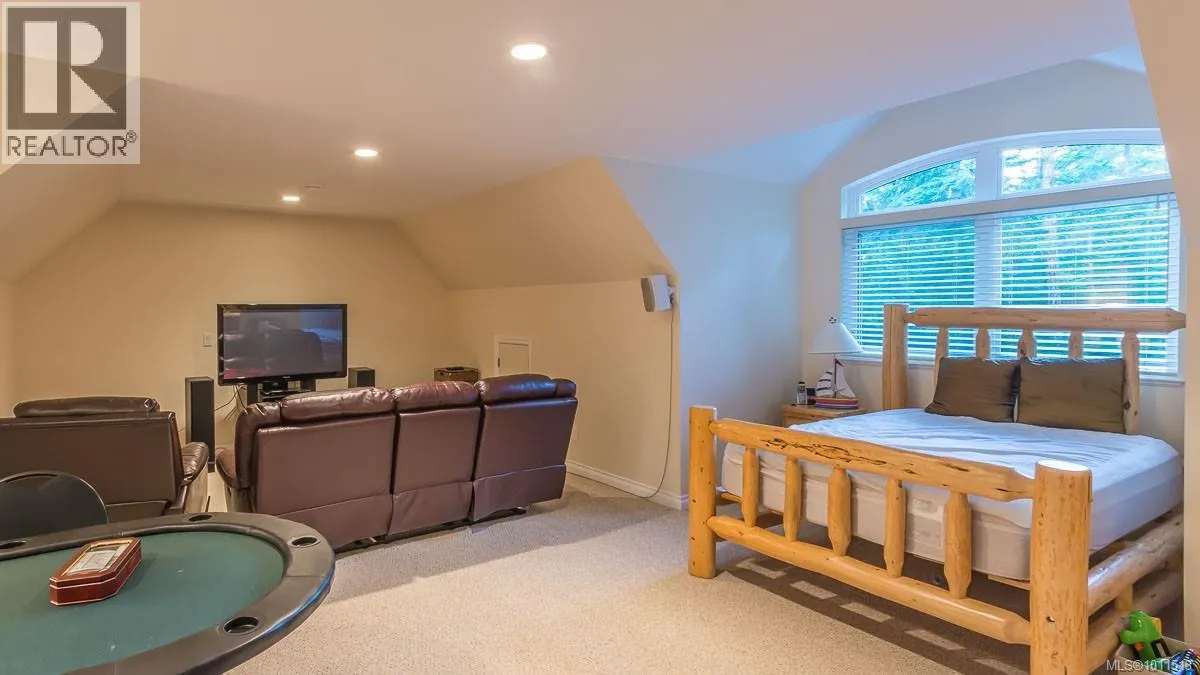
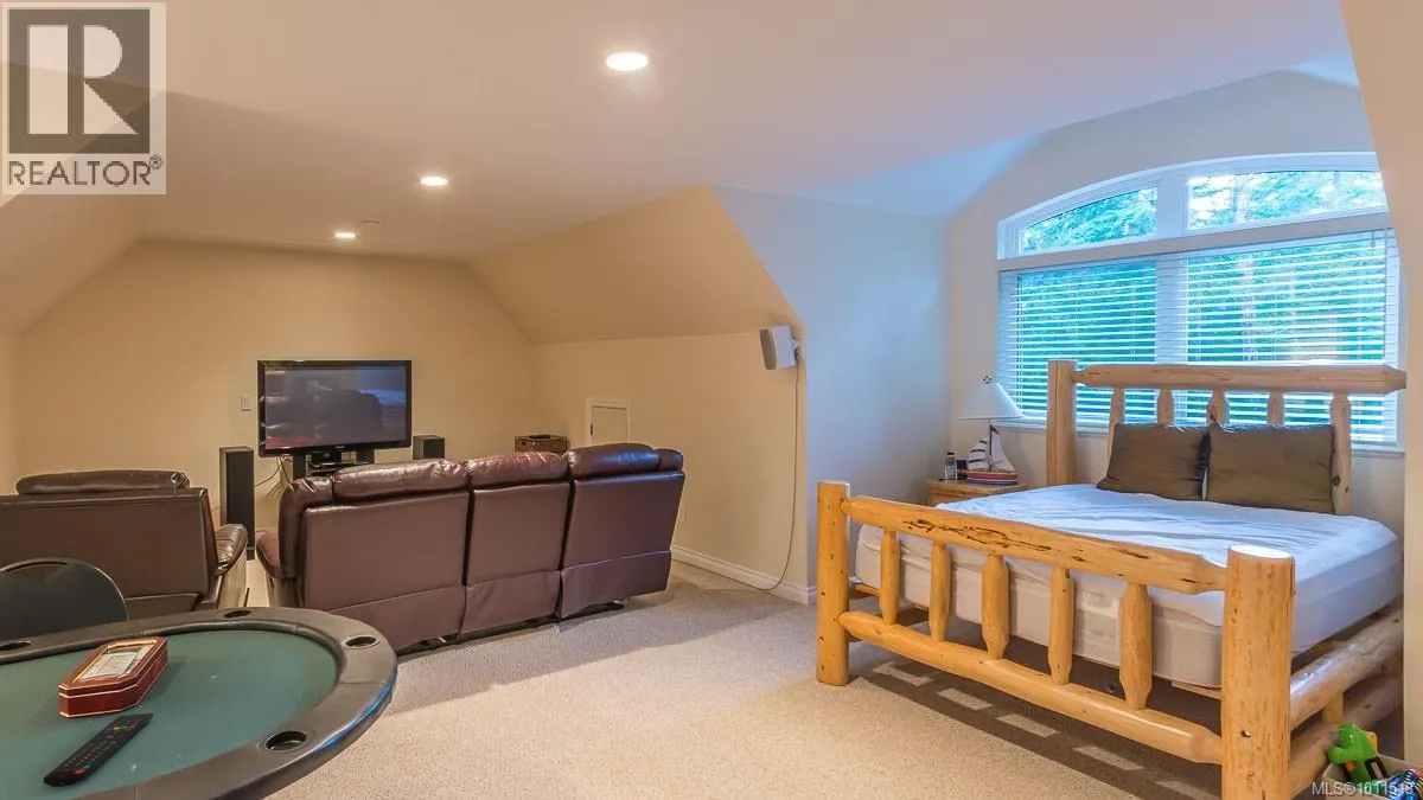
+ remote control (102, 747)
